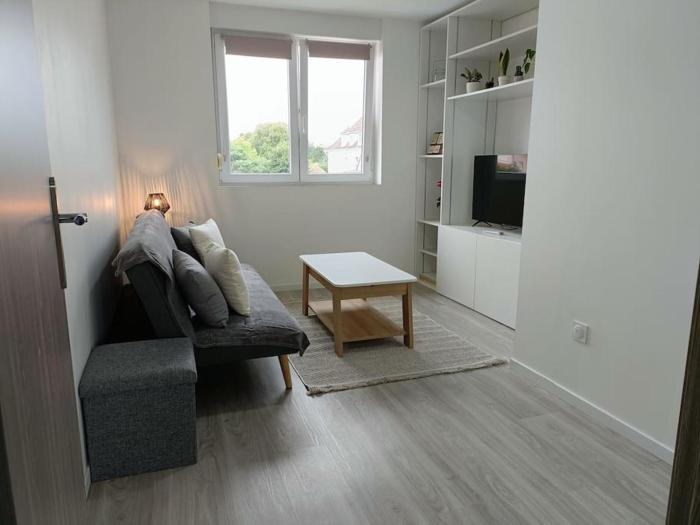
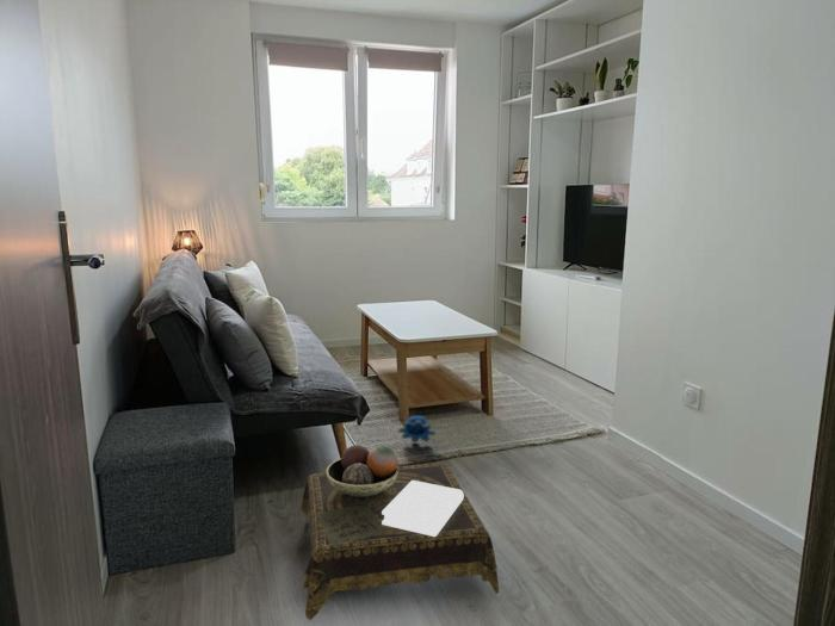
+ side table (390, 507)
+ plush toy (416, 430)
